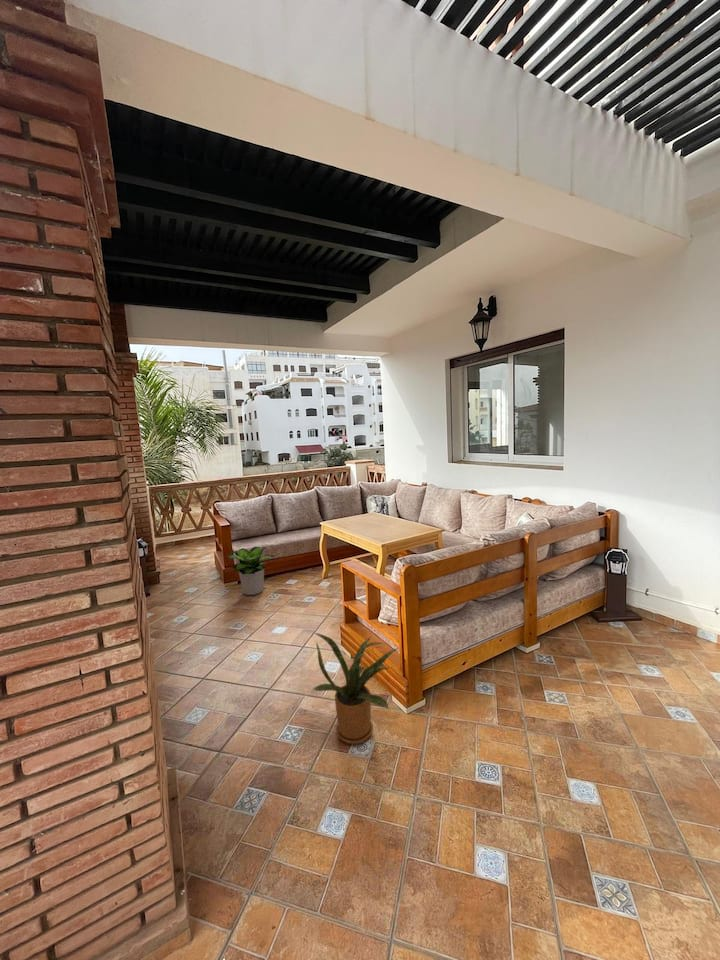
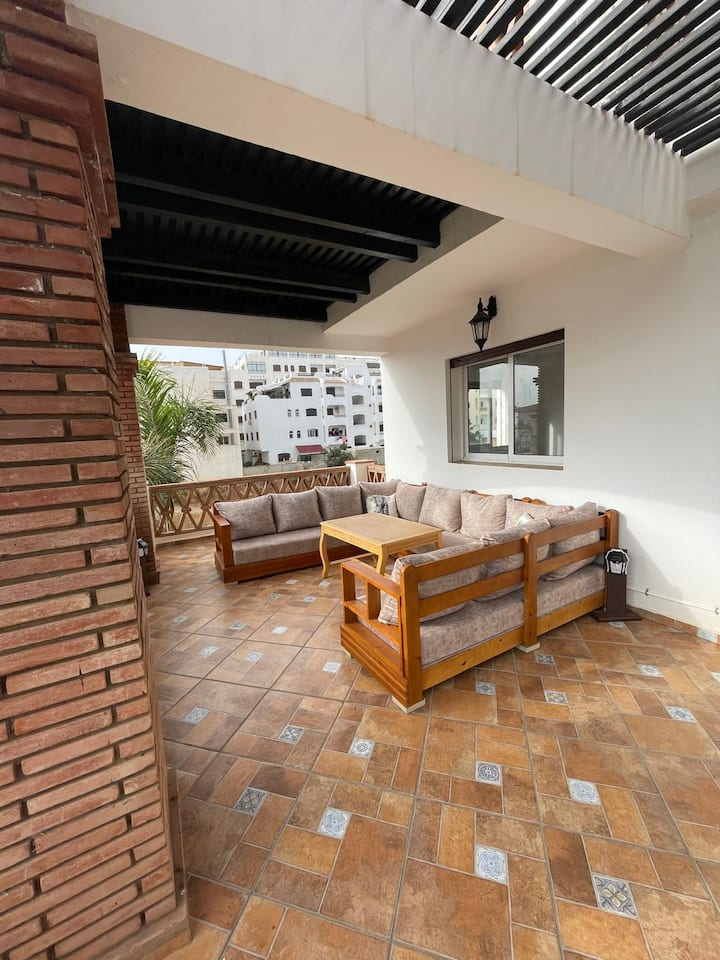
- house plant (356, 680)
- potted plant (253, 571)
